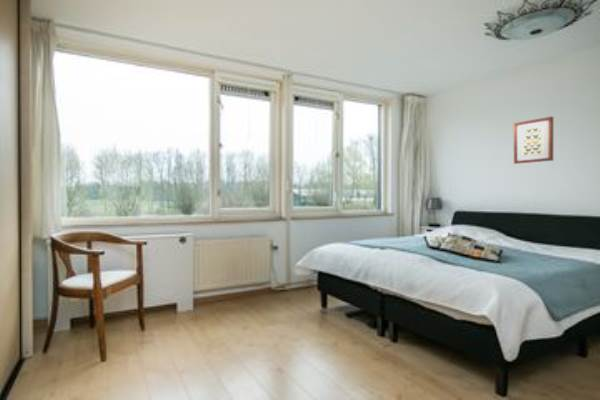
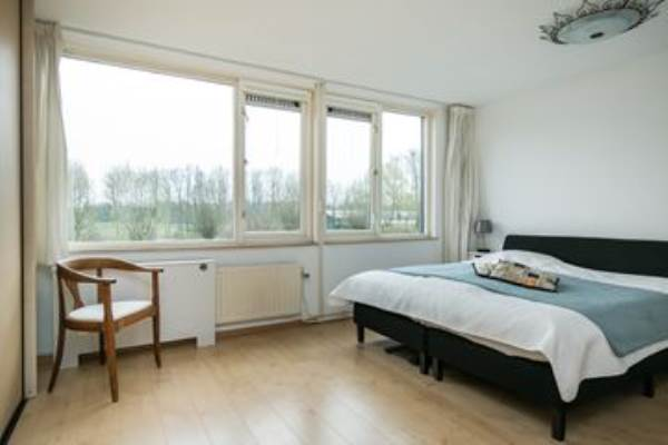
- wall art (532, 141)
